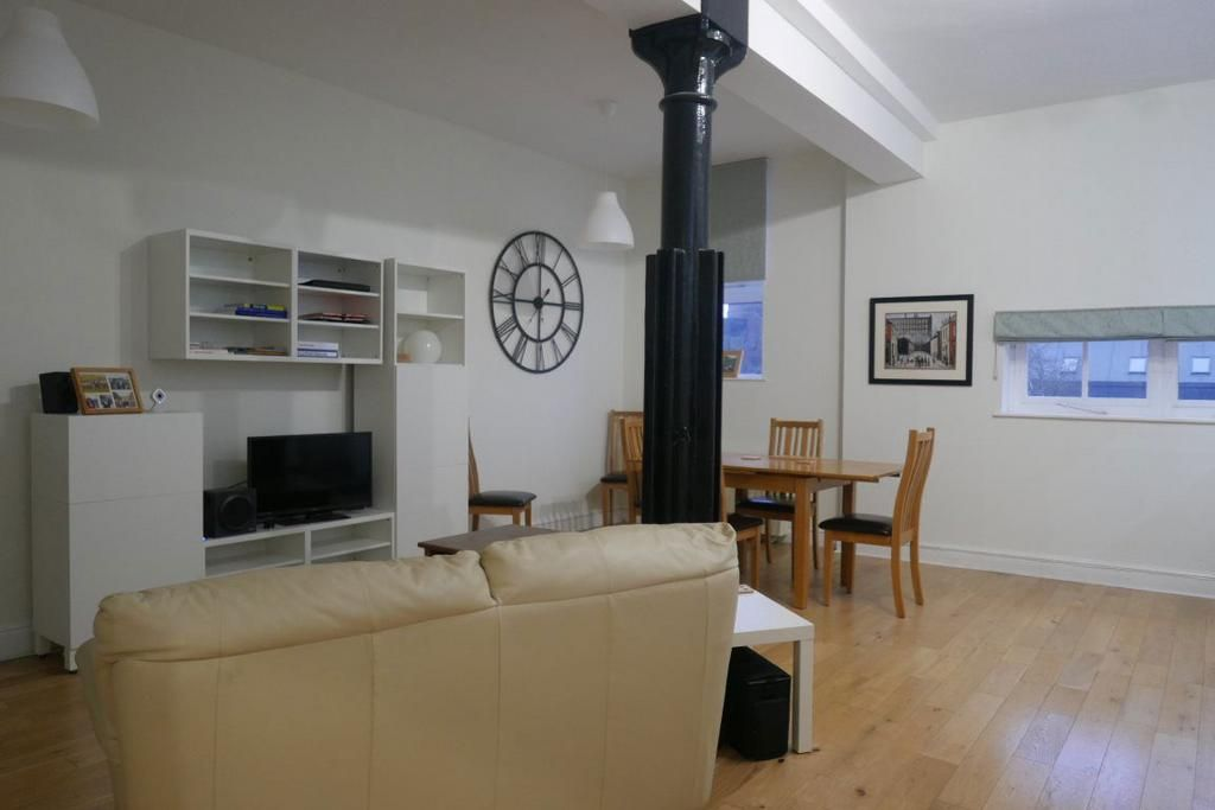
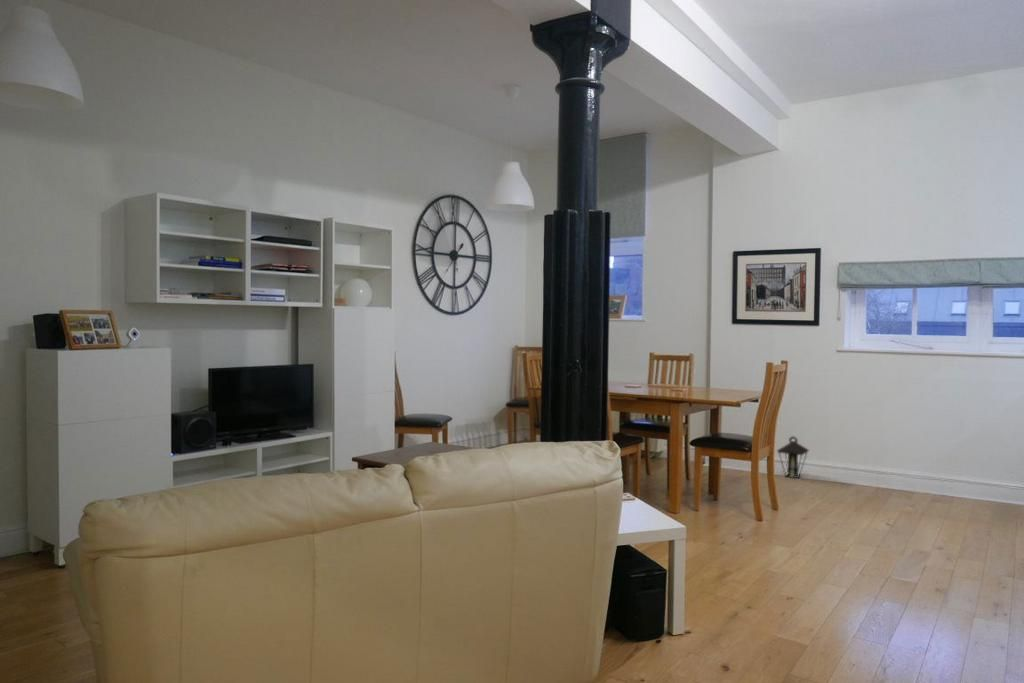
+ lantern (793, 456)
